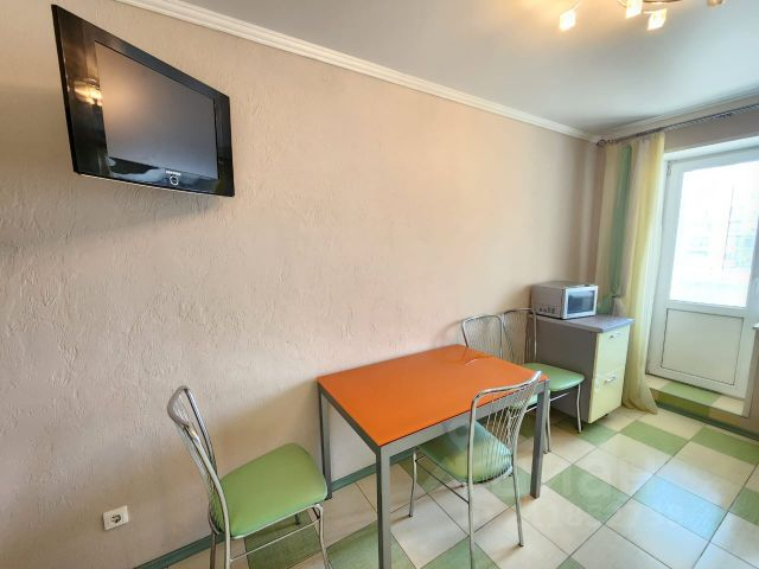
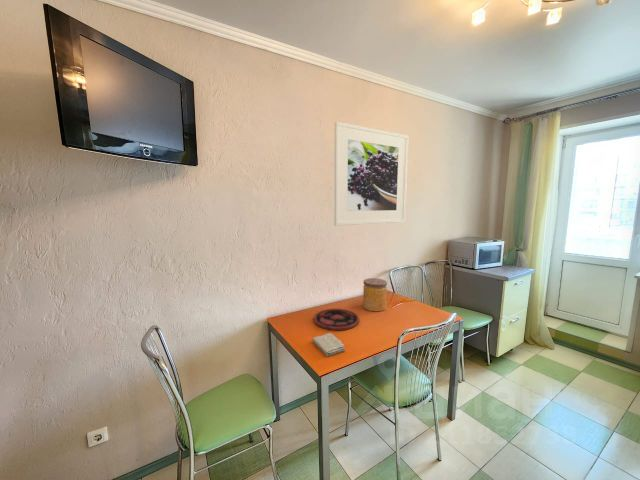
+ washcloth (328, 343)
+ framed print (373, 177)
+ jar (374, 294)
+ plate (336, 318)
